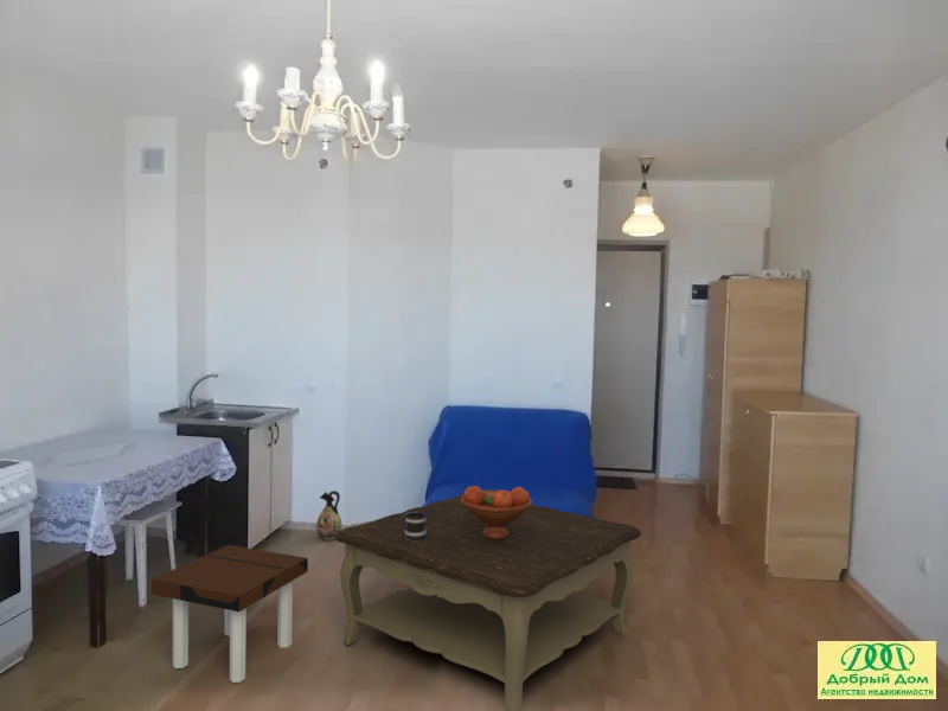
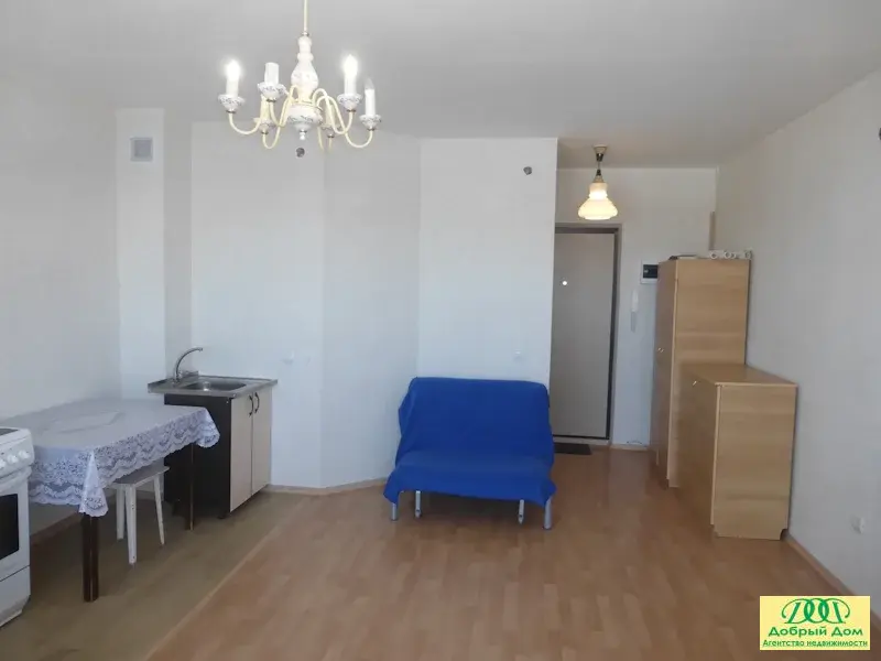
- ceramic jug (329, 513)
- mug (412, 524)
- fruit bowl (495, 510)
- coffee table (489, 583)
- side table (232, 611)
